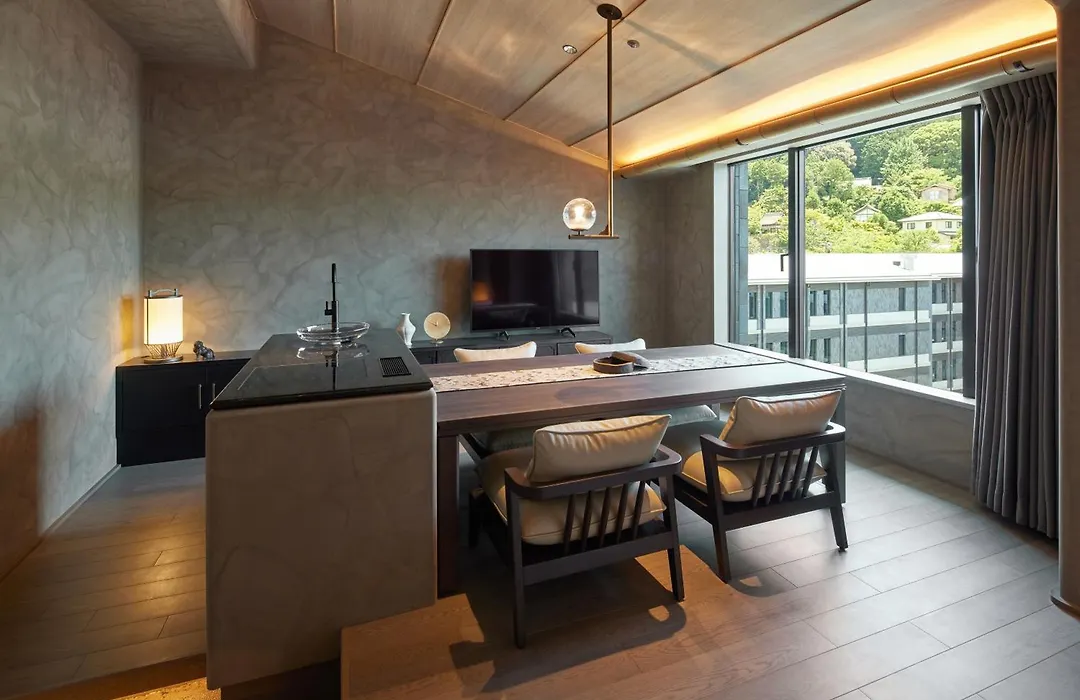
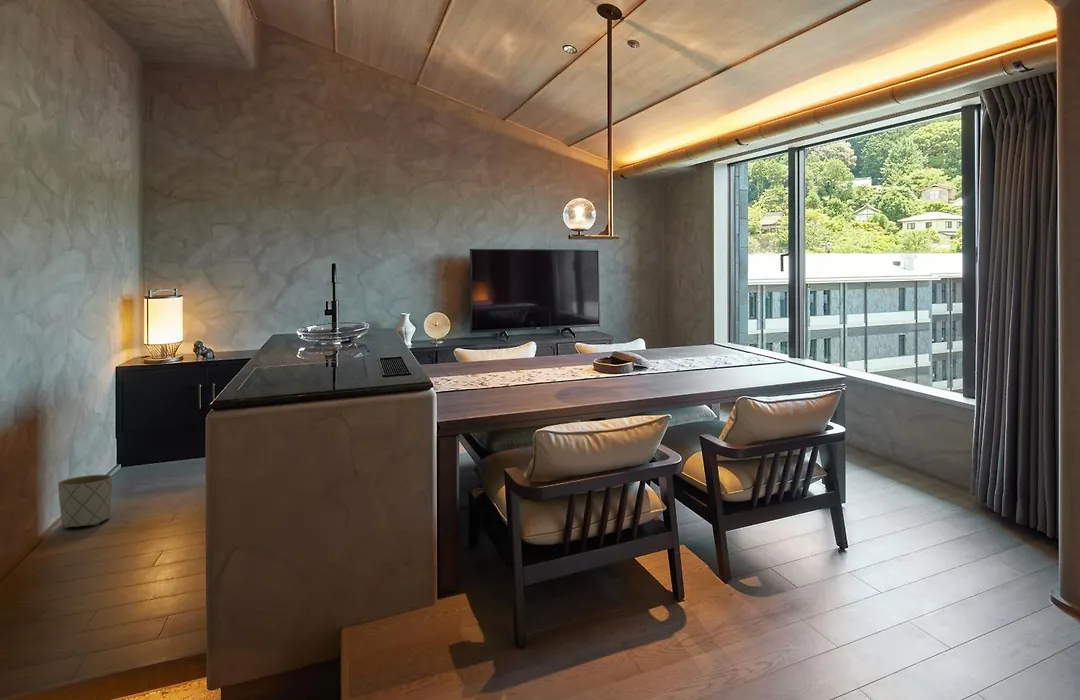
+ planter (86, 501)
